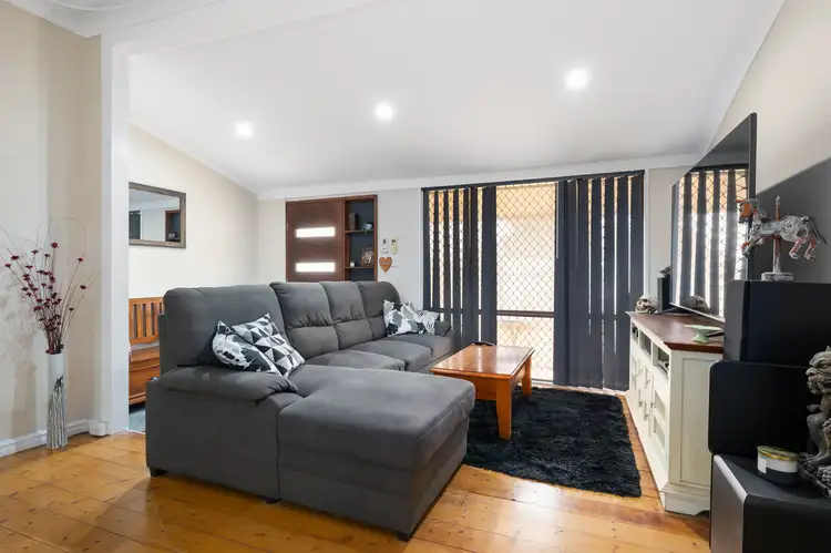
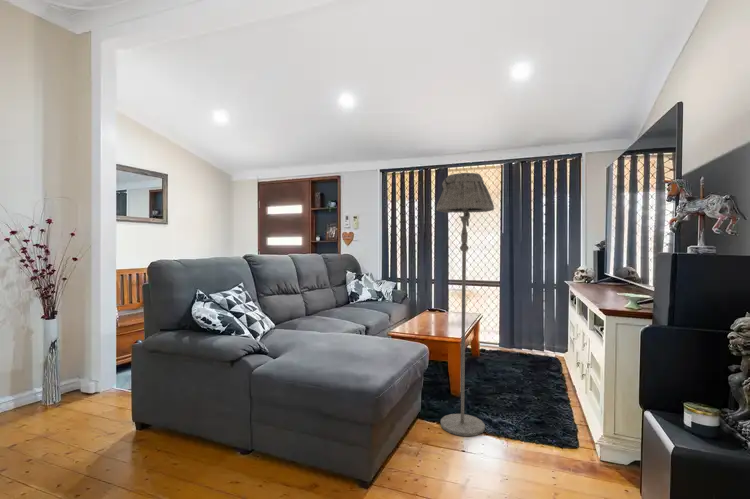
+ floor lamp (463, 300)
